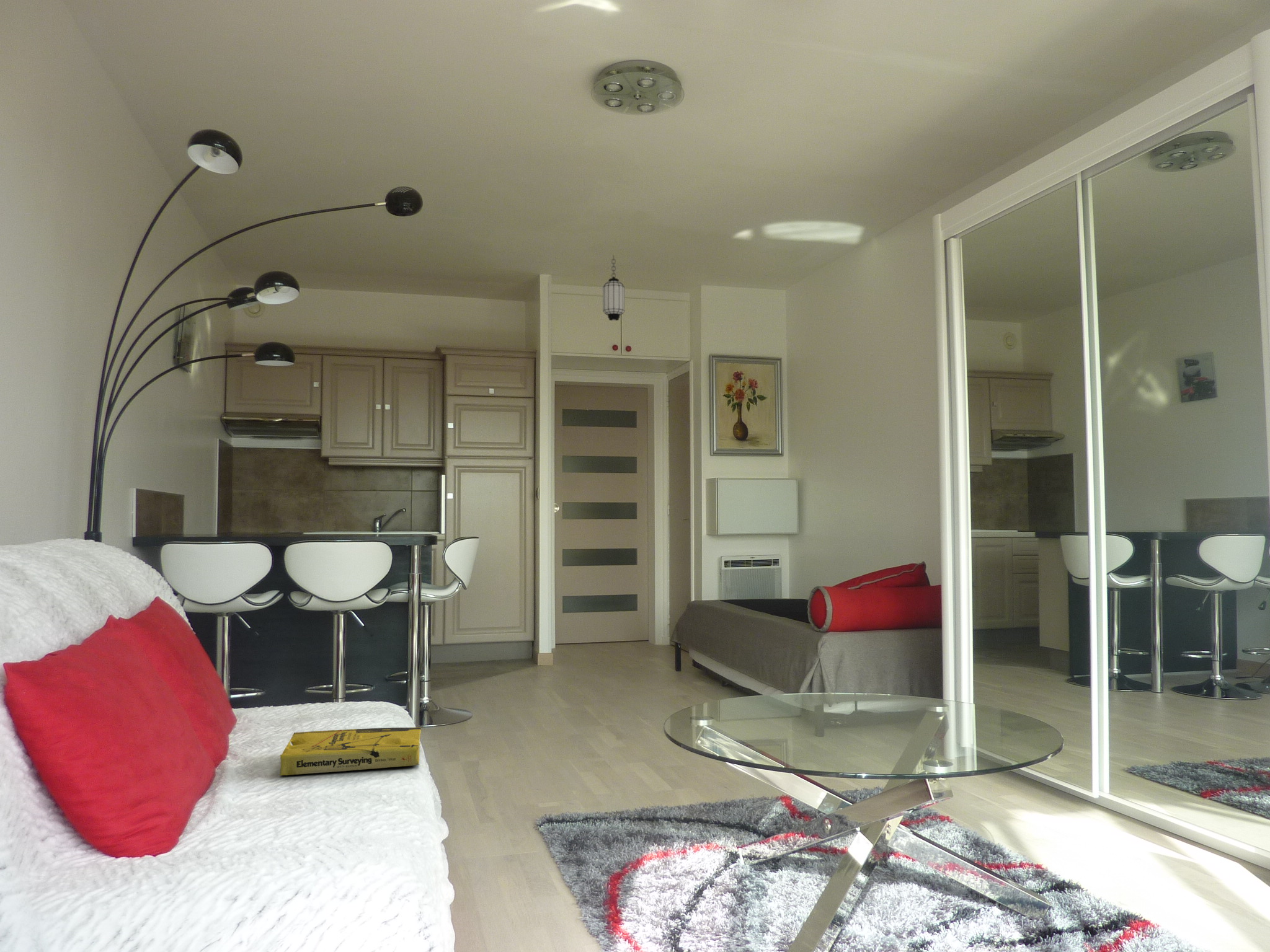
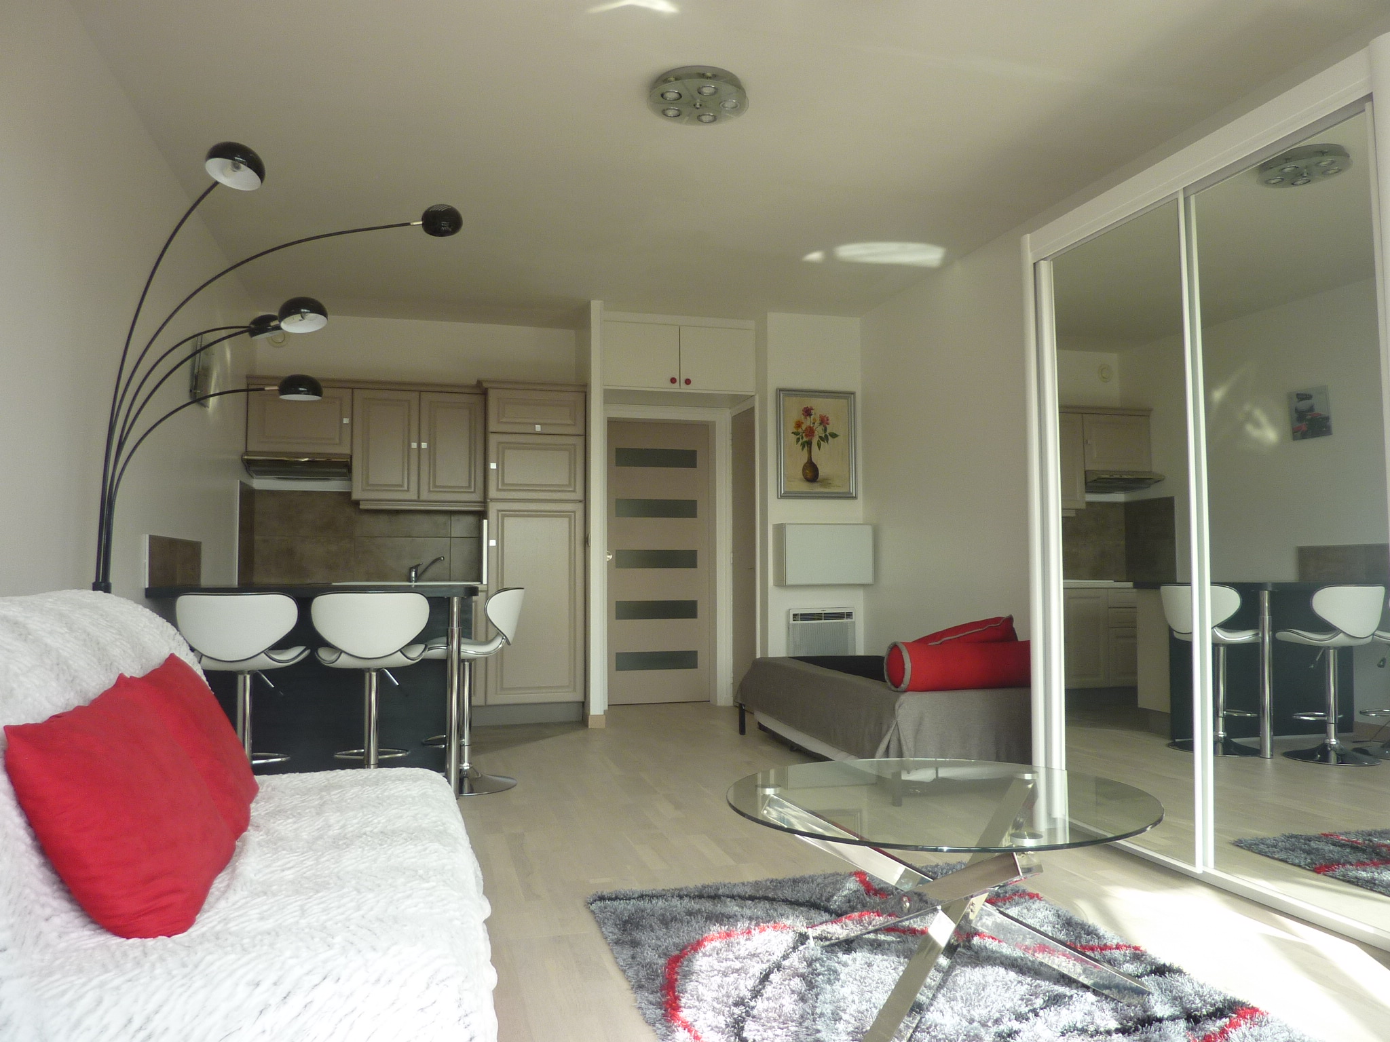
- hanging lantern (613, 288)
- book (354, 748)
